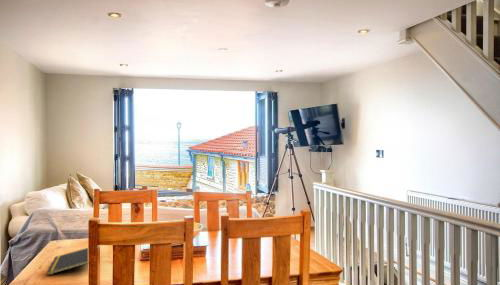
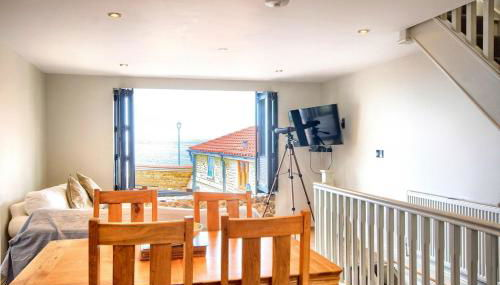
- notepad (71, 259)
